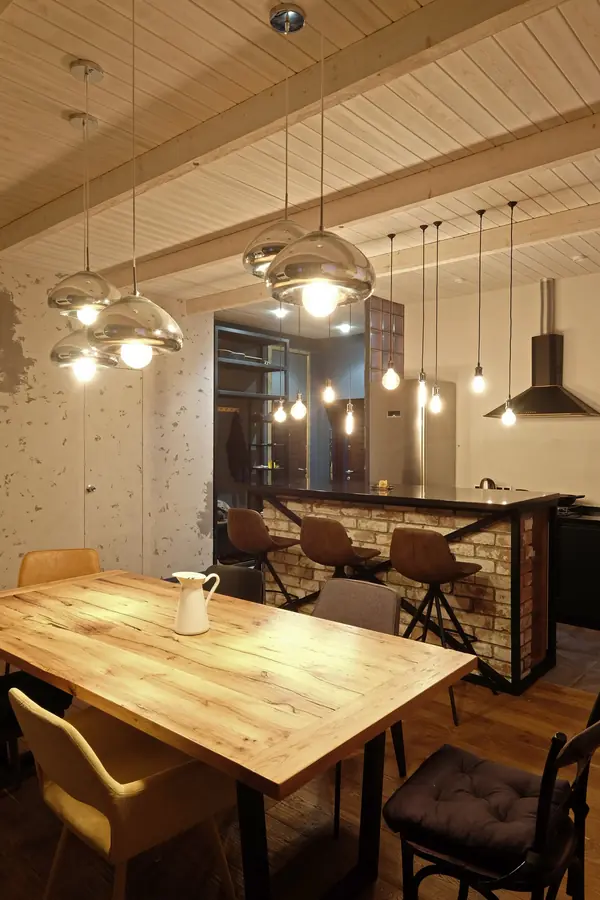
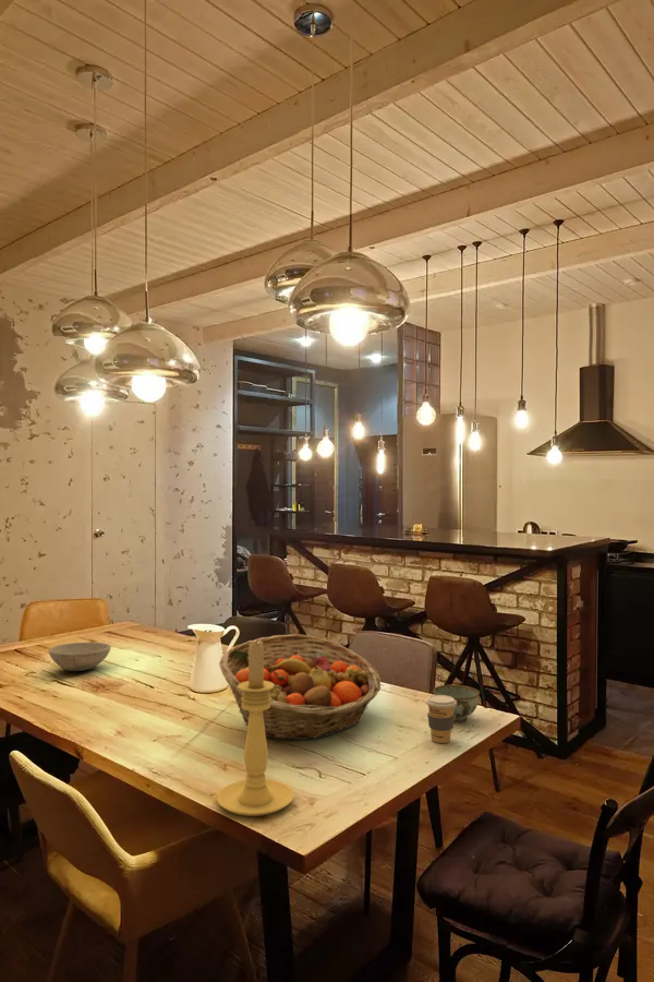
+ candle holder (255, 719)
+ bowl (80, 658)
+ fruit basket (301, 683)
+ coffee cup (440, 719)
+ bowl (456, 705)
